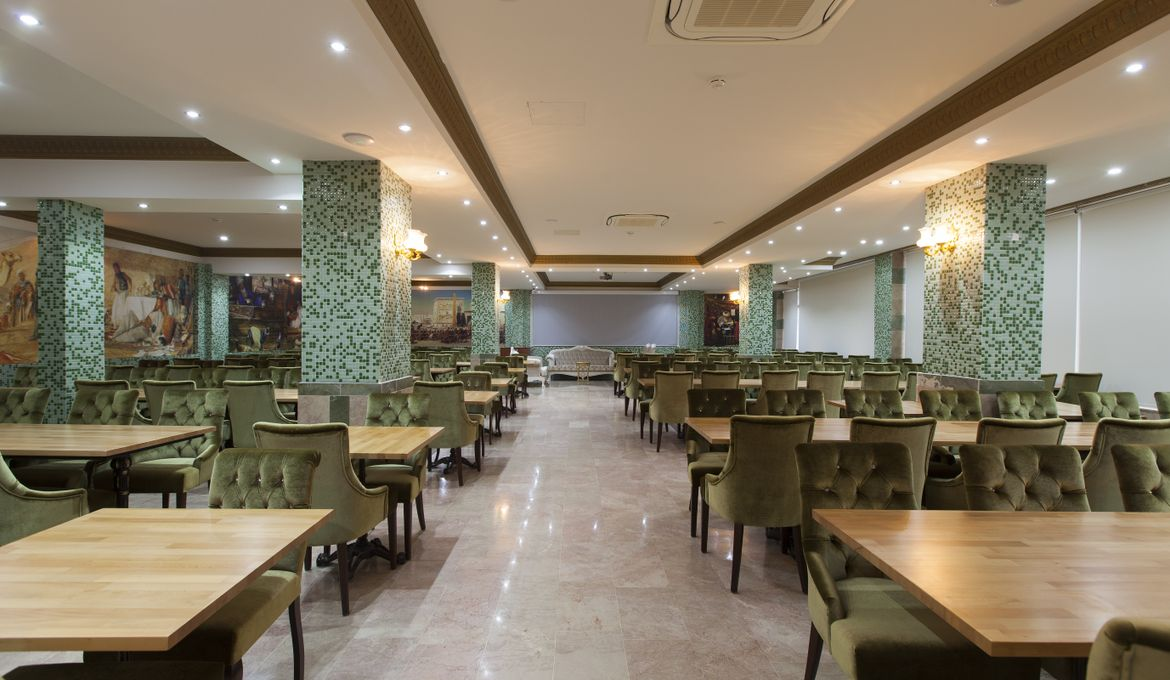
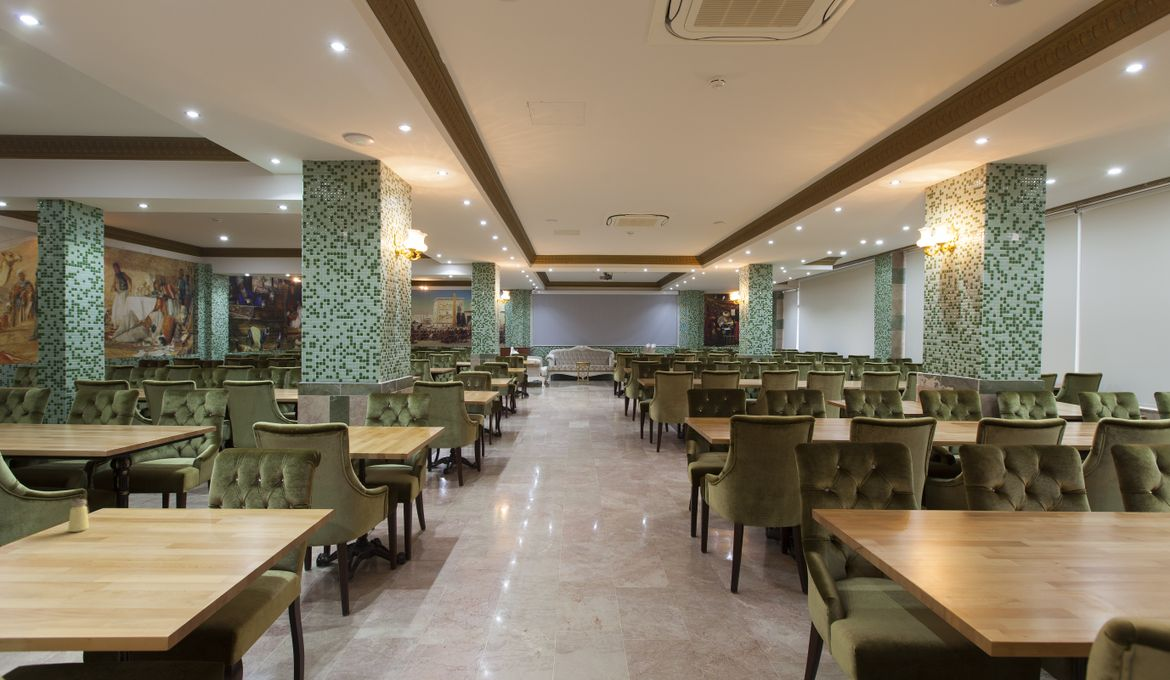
+ saltshaker (78, 514)
